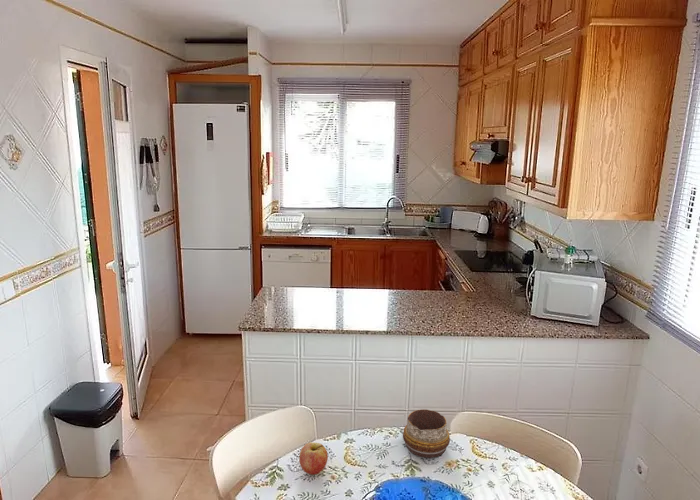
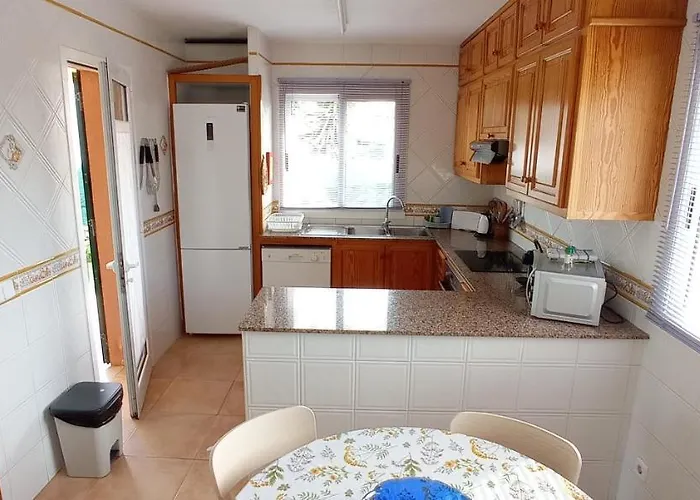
- decorative bowl (426, 433)
- fruit (313, 457)
